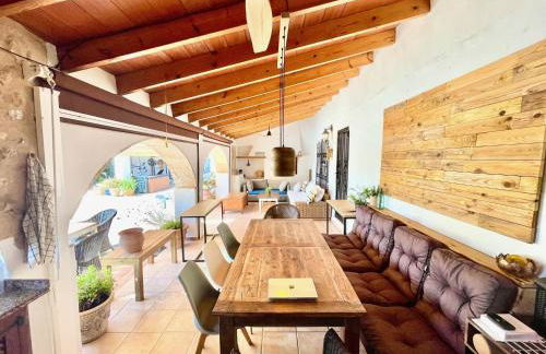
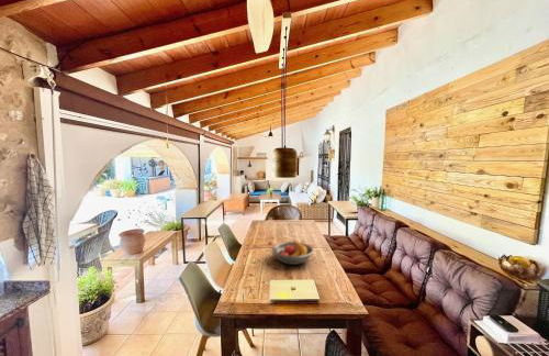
+ fruit bowl (292, 253)
